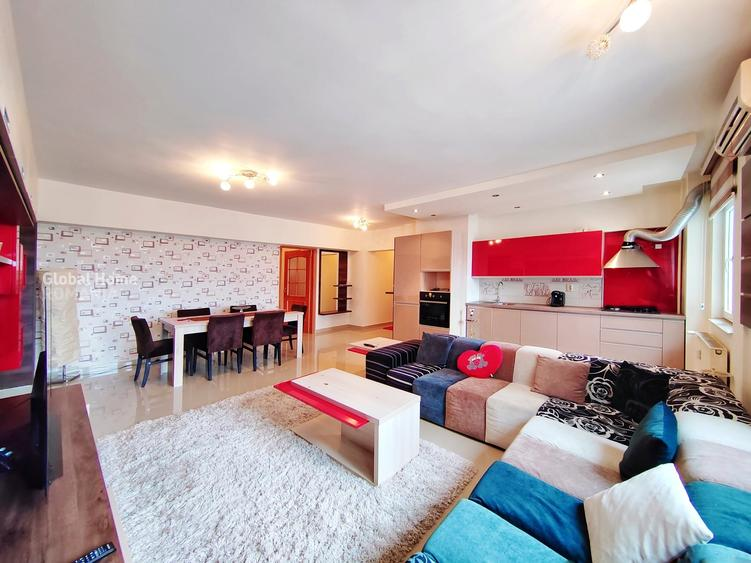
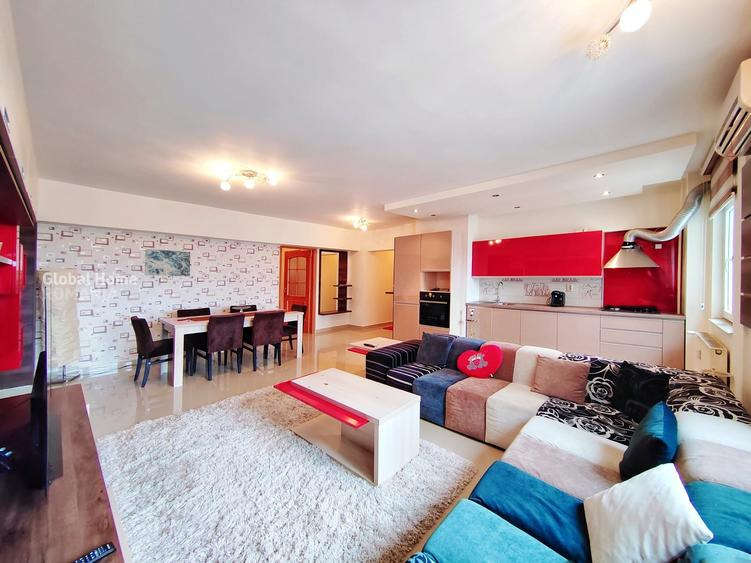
+ wall art (168, 263)
